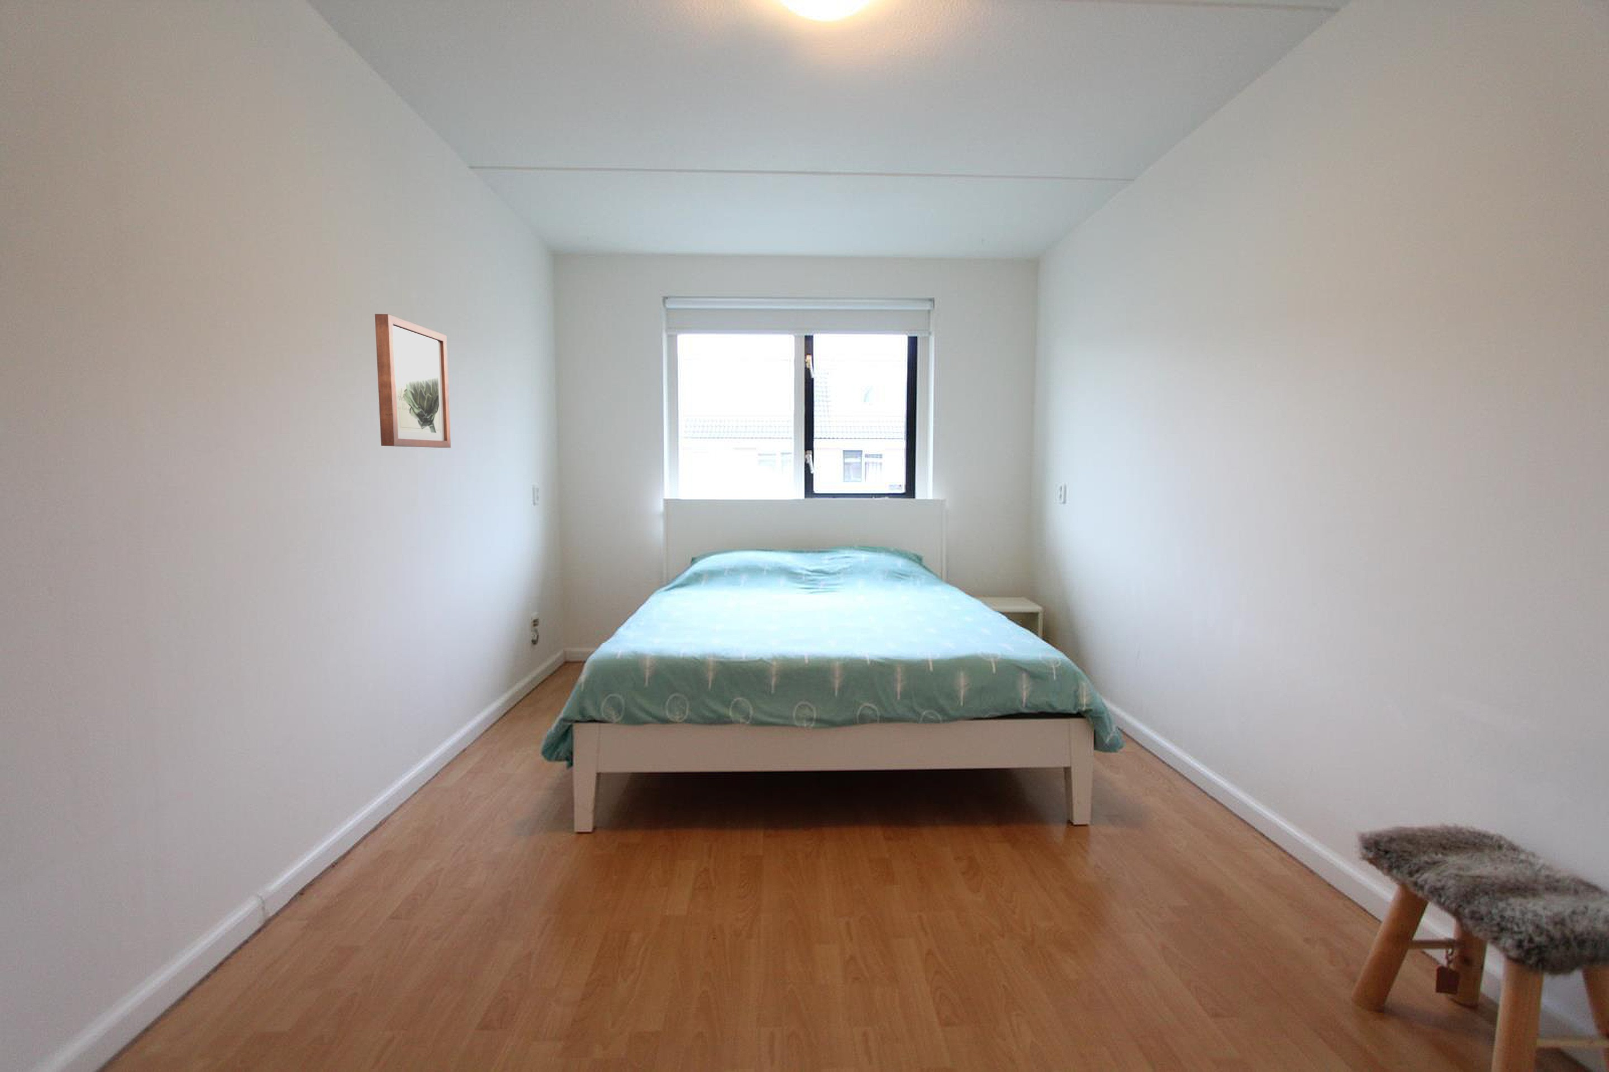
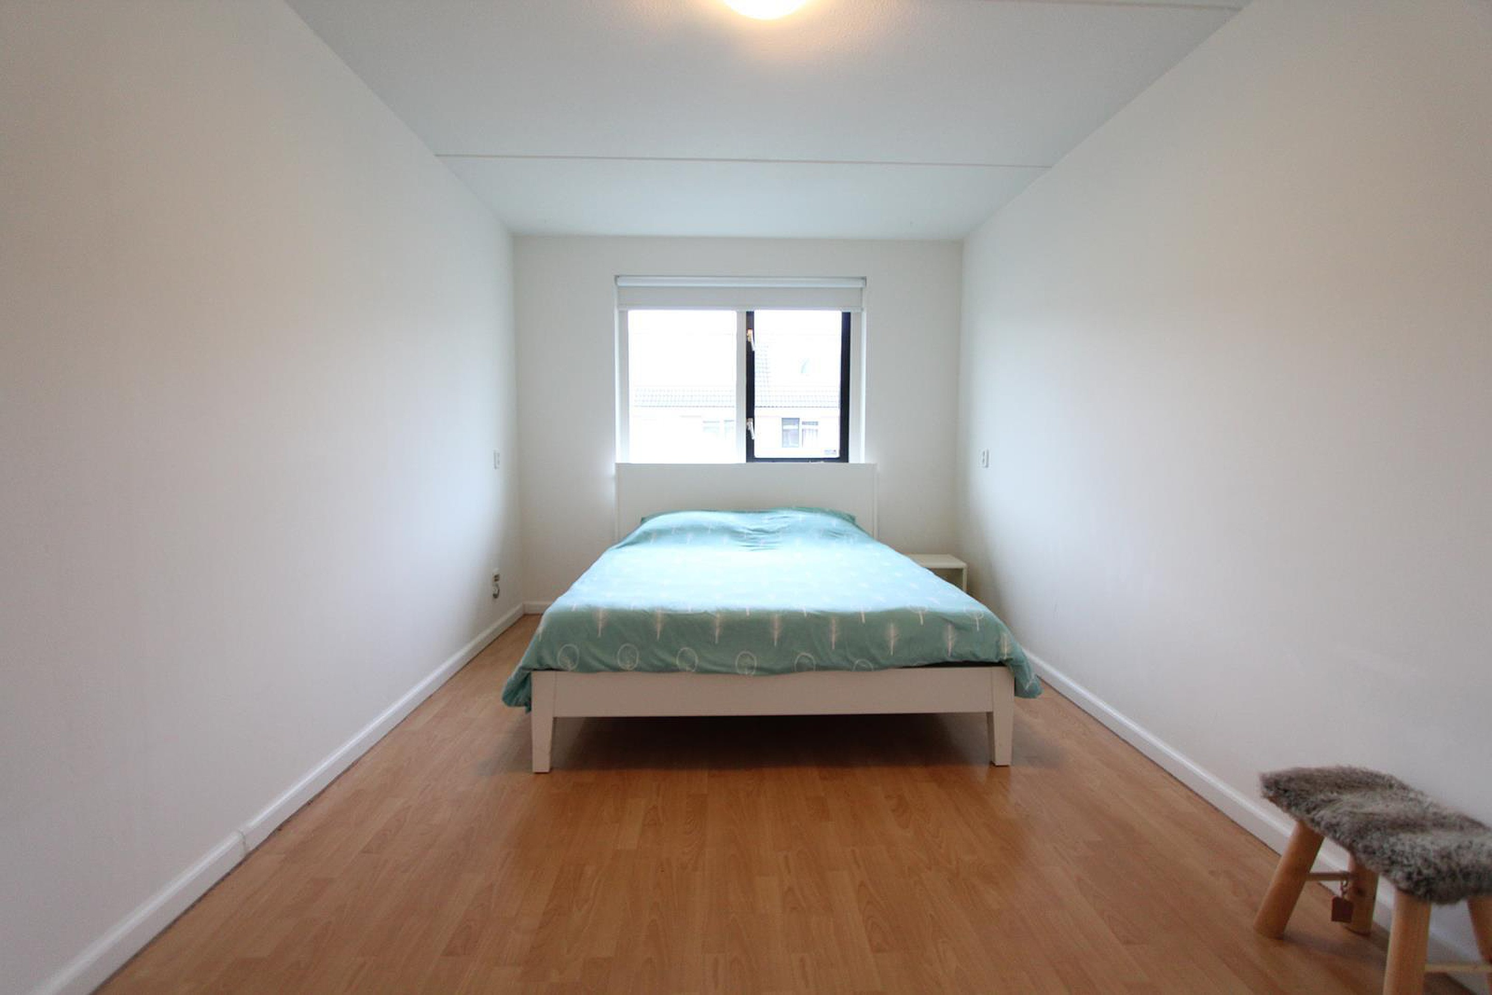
- wall art (415, 386)
